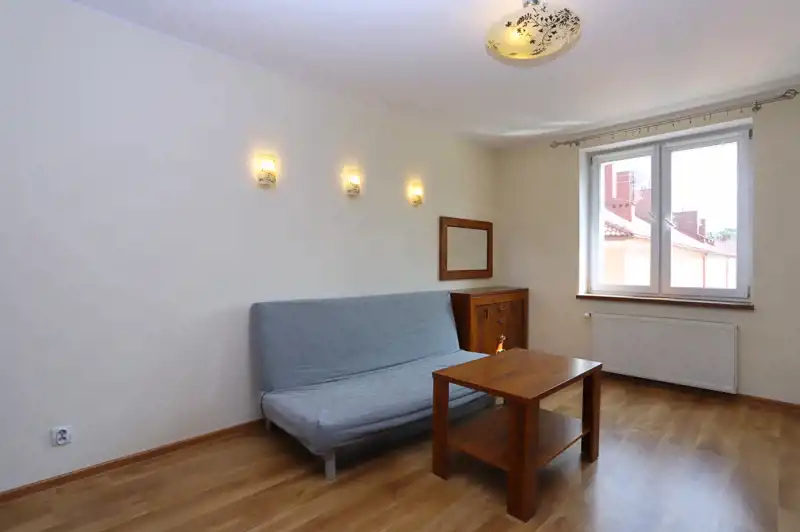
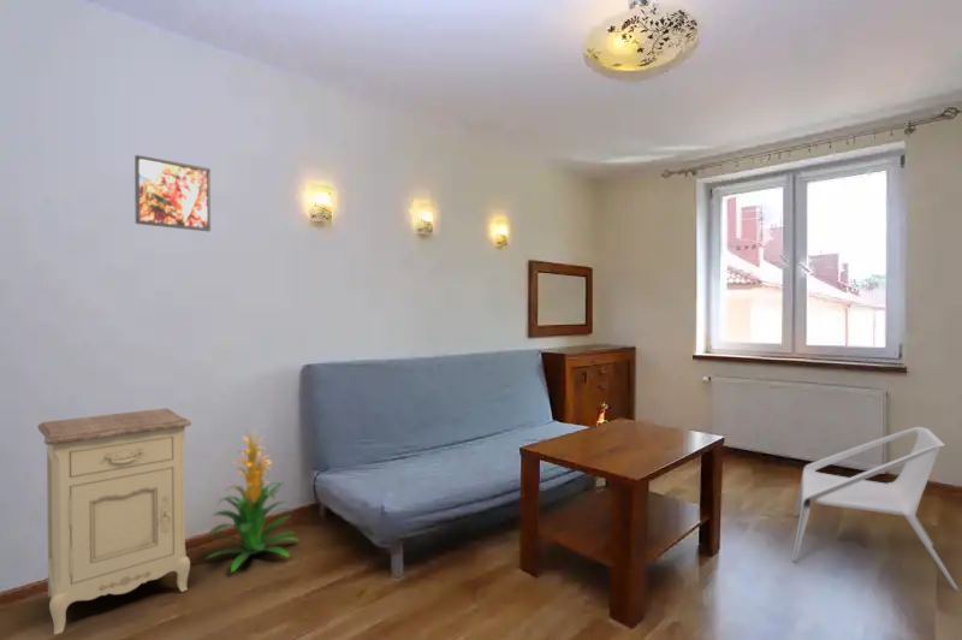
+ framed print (174, 195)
+ nightstand (118, 509)
+ armchair (853, 487)
+ indoor plant (253, 491)
